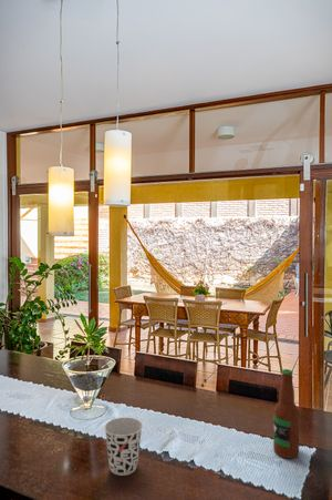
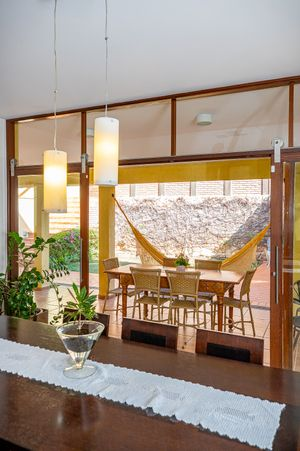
- cup (123, 447)
- bottle (286, 411)
